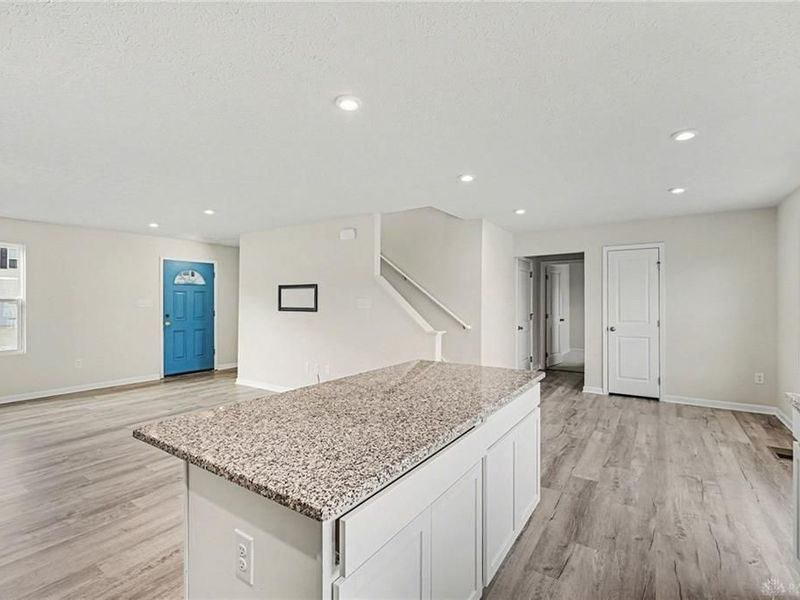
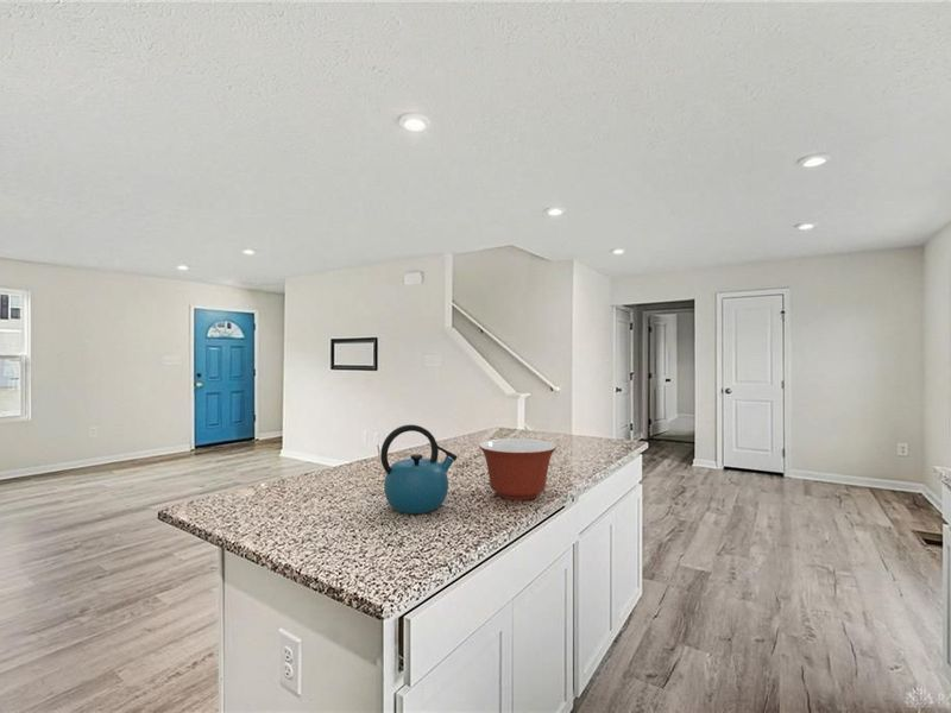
+ kettle (420, 465)
+ mixing bowl (517, 469)
